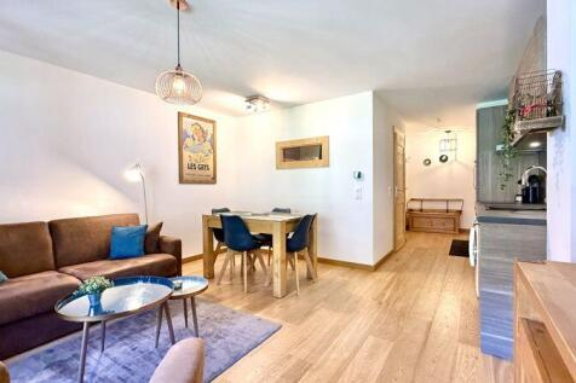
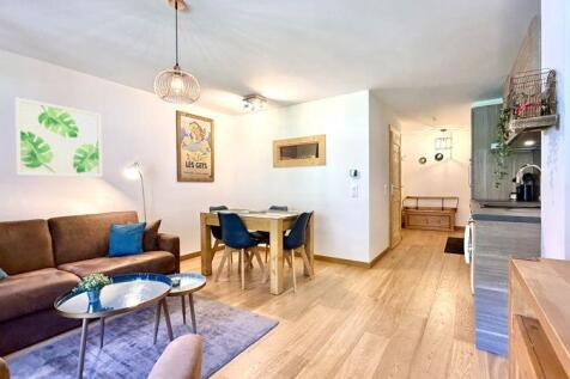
+ wall art (62, 141)
